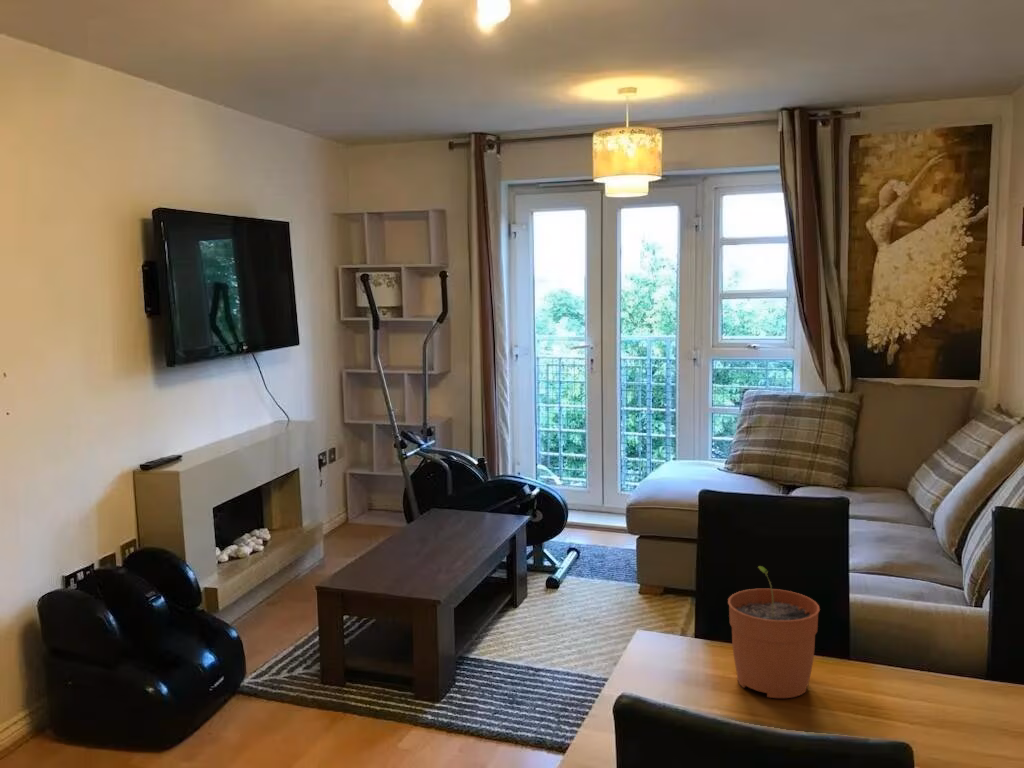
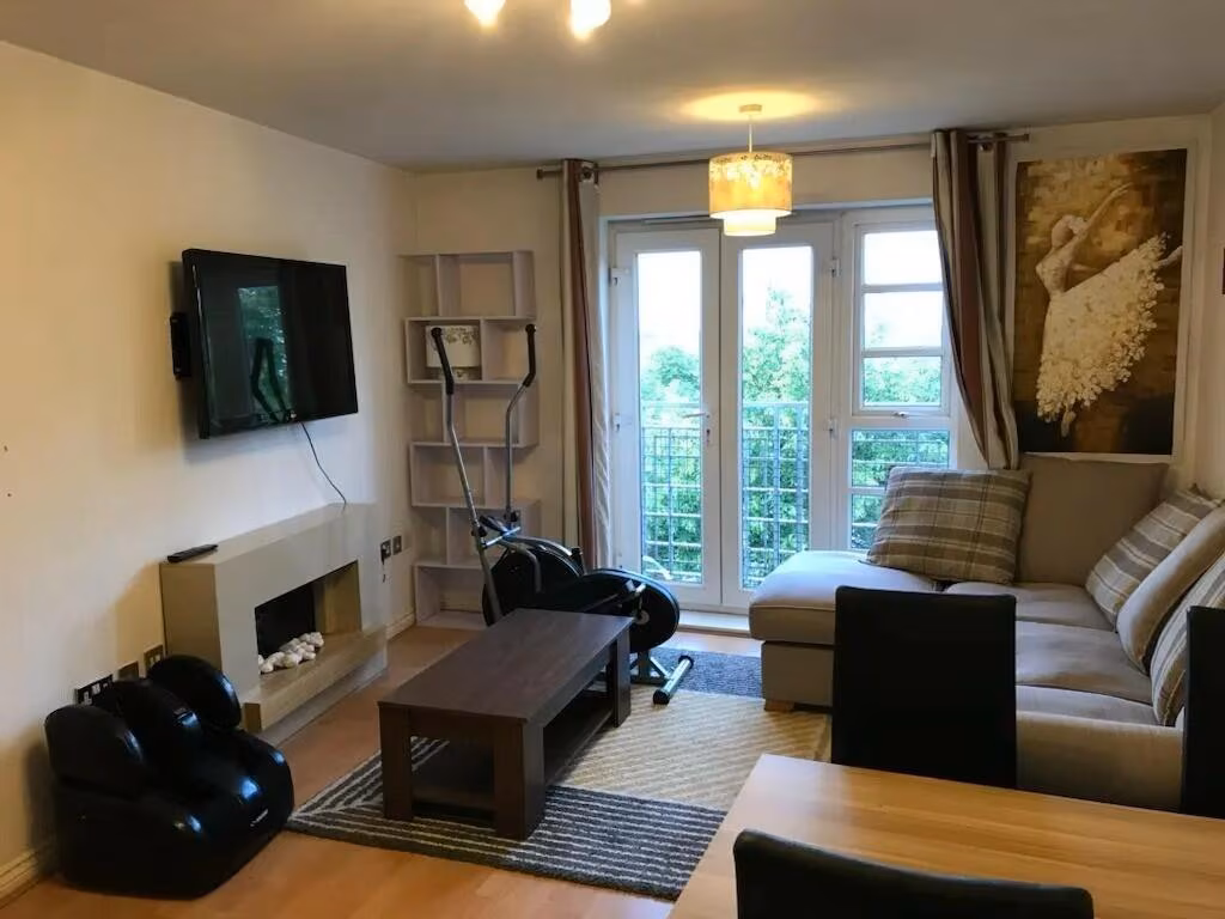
- plant pot (772, 623)
